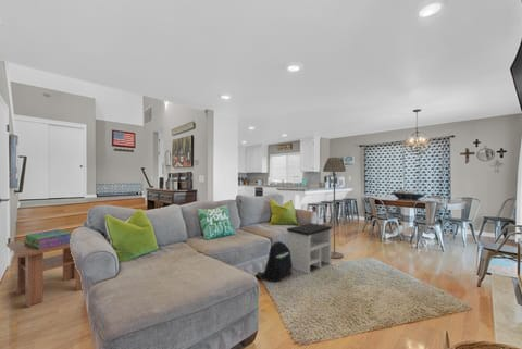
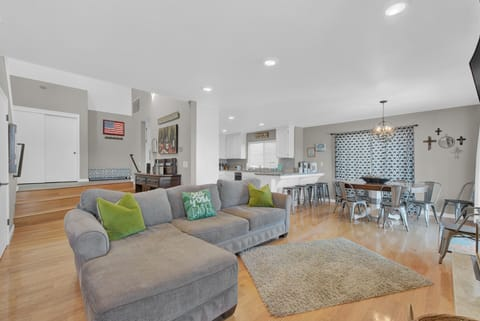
- floor lamp (334, 207)
- backpack (276, 258)
- coffee table (53, 265)
- stack of books (49, 238)
- side table (309, 246)
